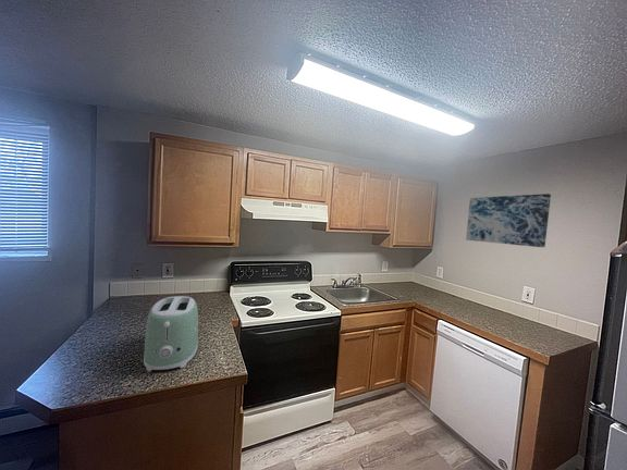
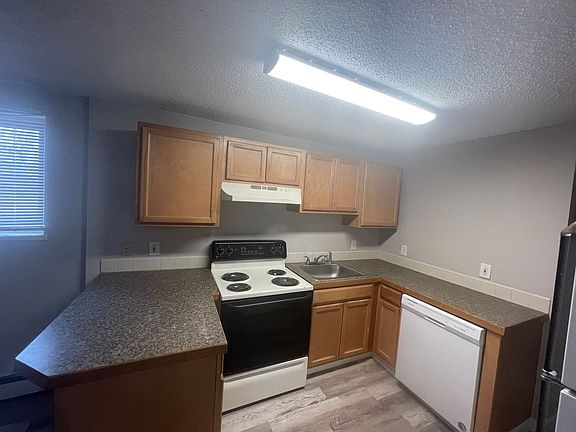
- wall art (503, 220)
- toaster (173, 326)
